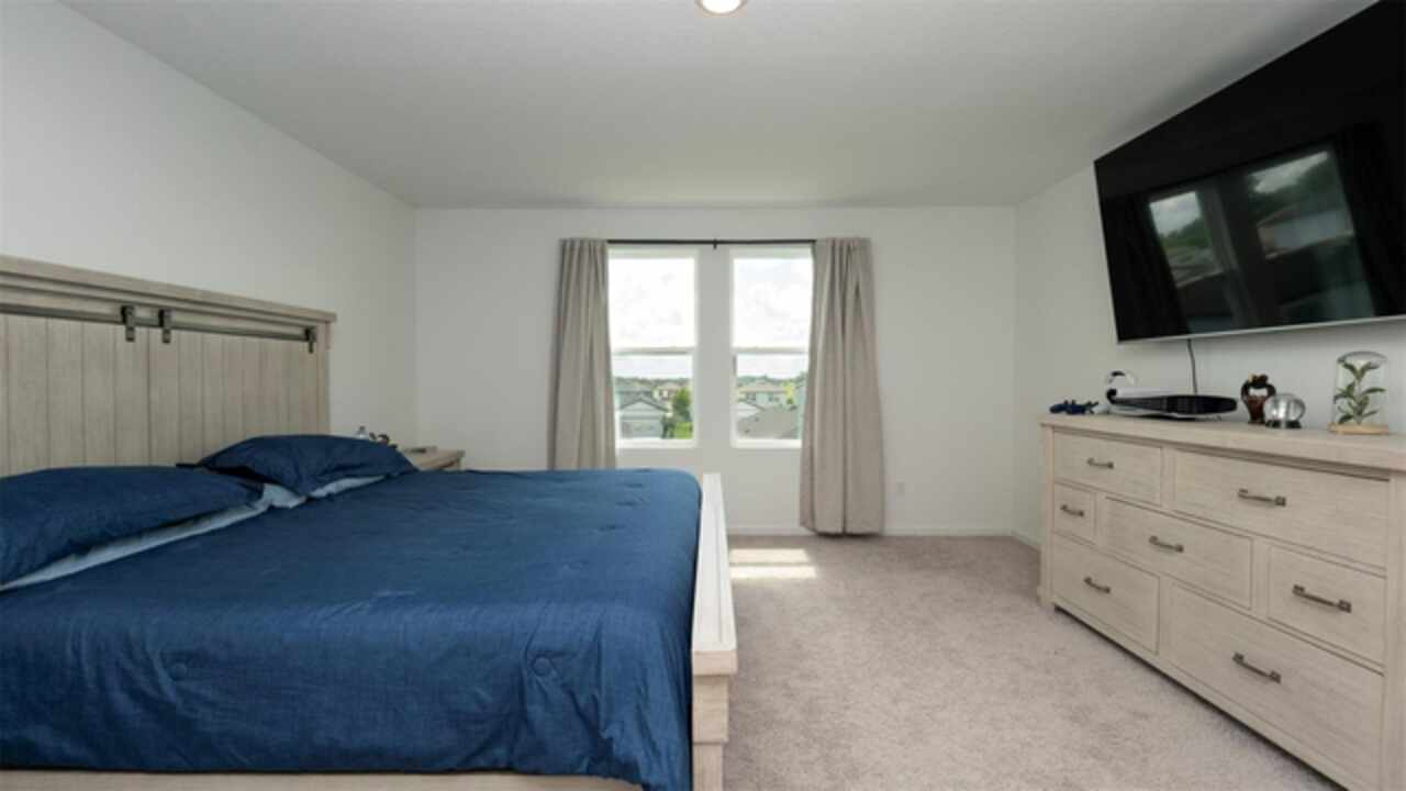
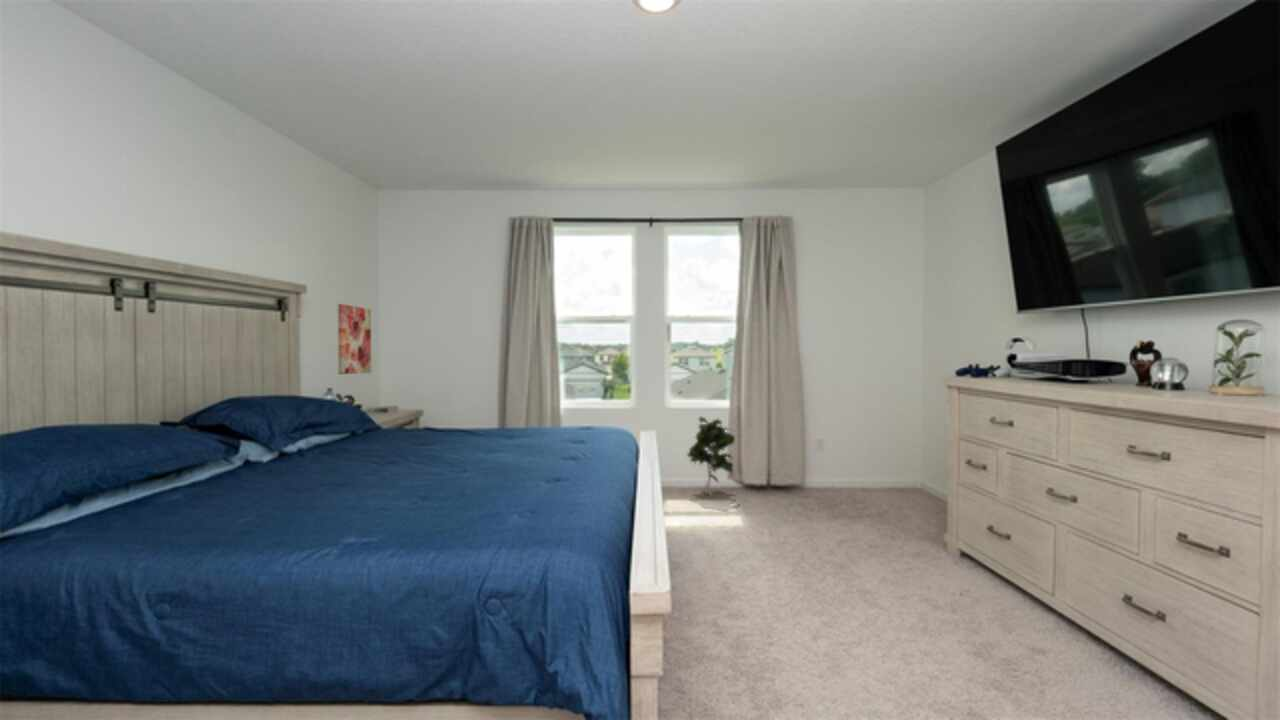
+ indoor plant (710, 454)
+ wall art (355, 340)
